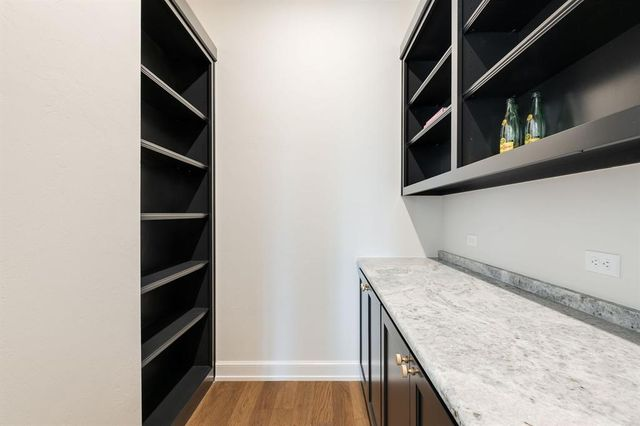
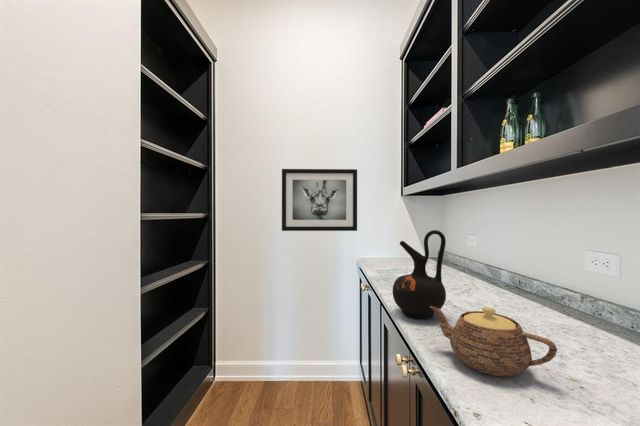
+ wall art (319, 200)
+ teapot (484, 334)
+ ceramic jug (418, 272)
